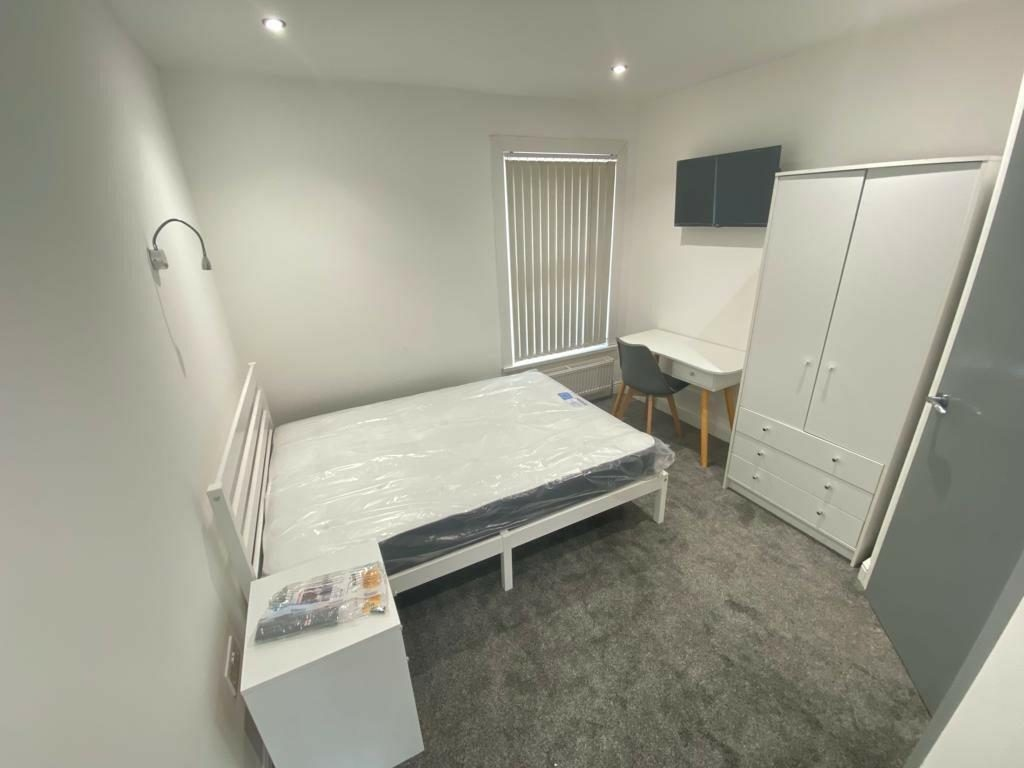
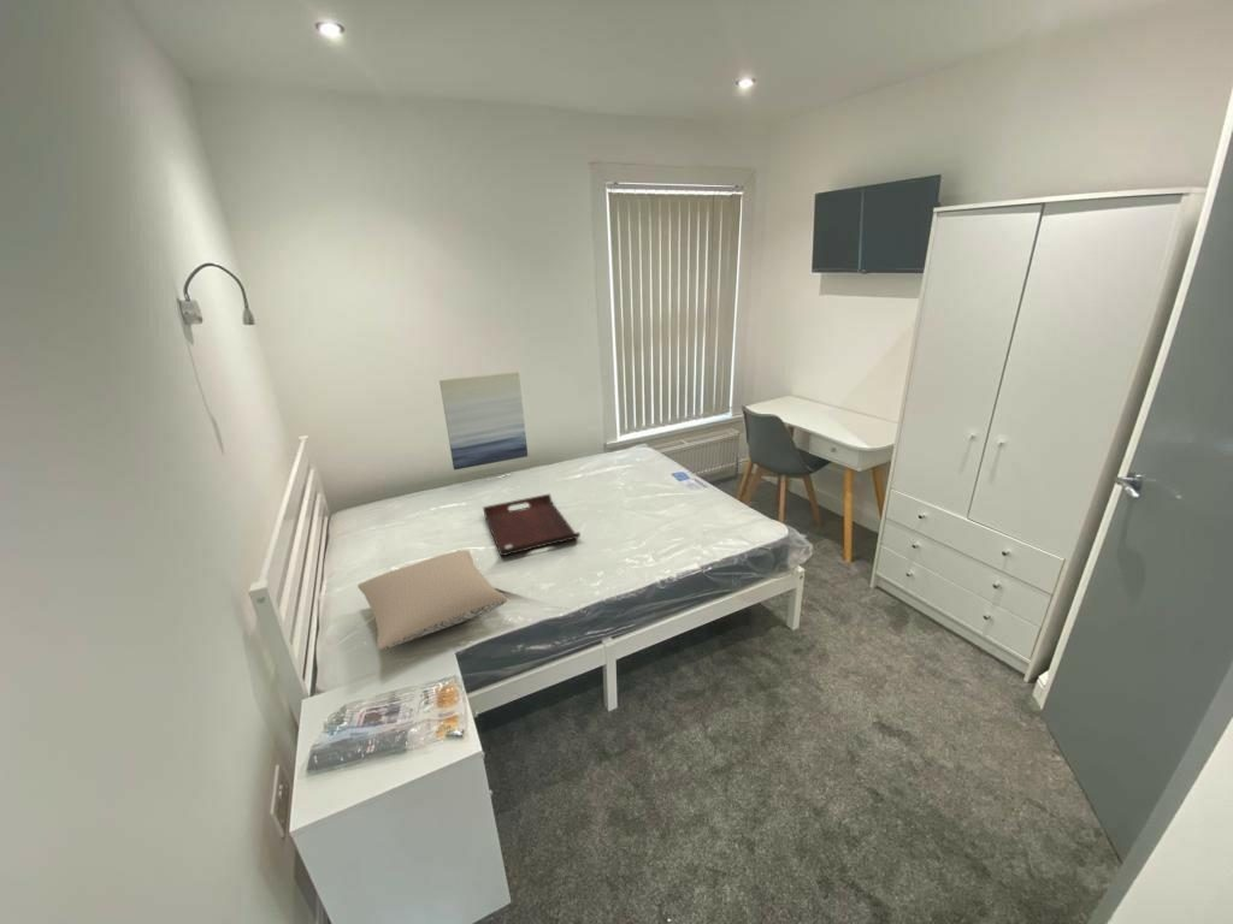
+ serving tray (529, 522)
+ pillow (430, 592)
+ wall art (485, 420)
